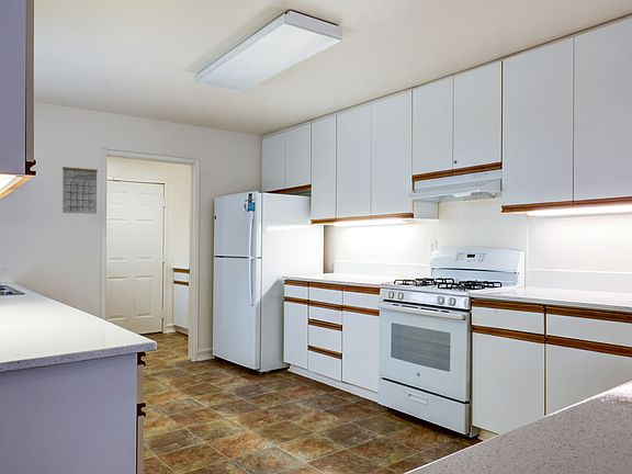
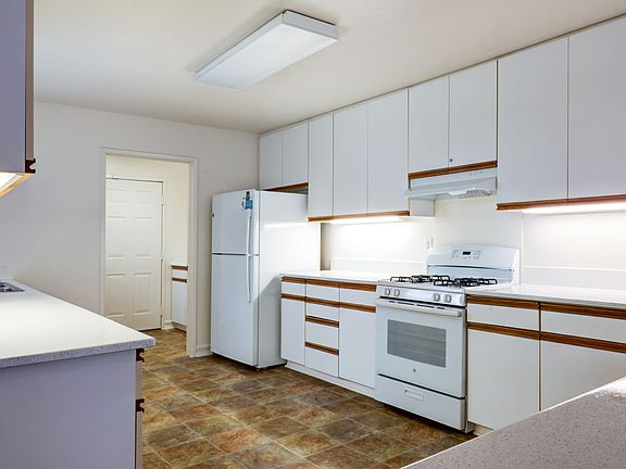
- calendar (80, 185)
